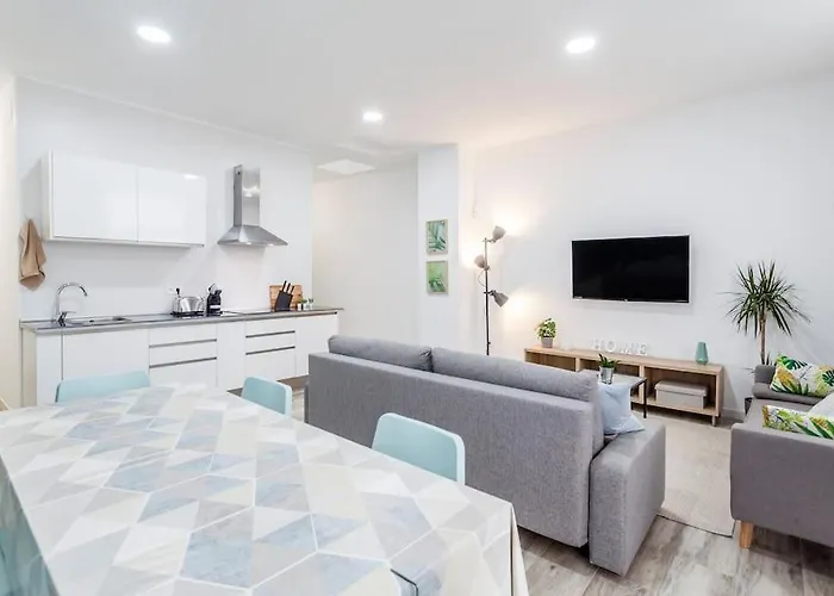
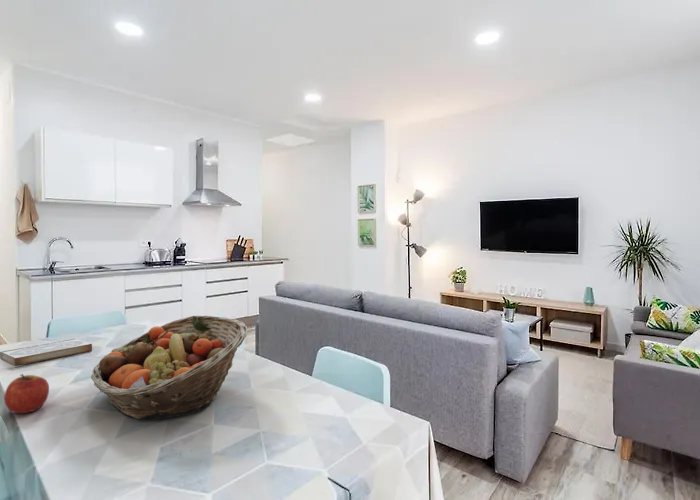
+ fruit basket (173, 360)
+ book (47, 350)
+ apple (27, 391)
